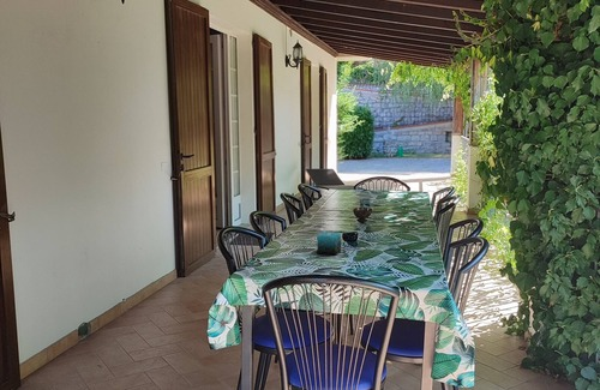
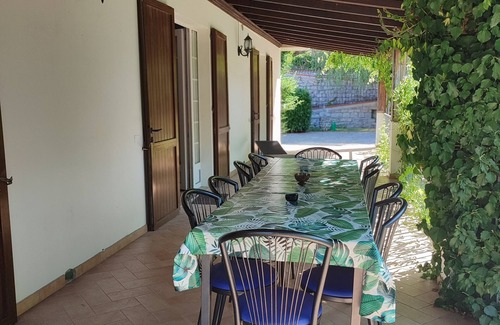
- candle (329, 239)
